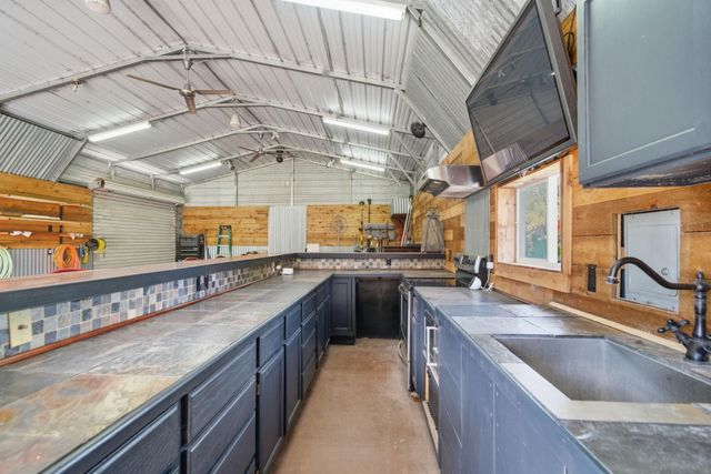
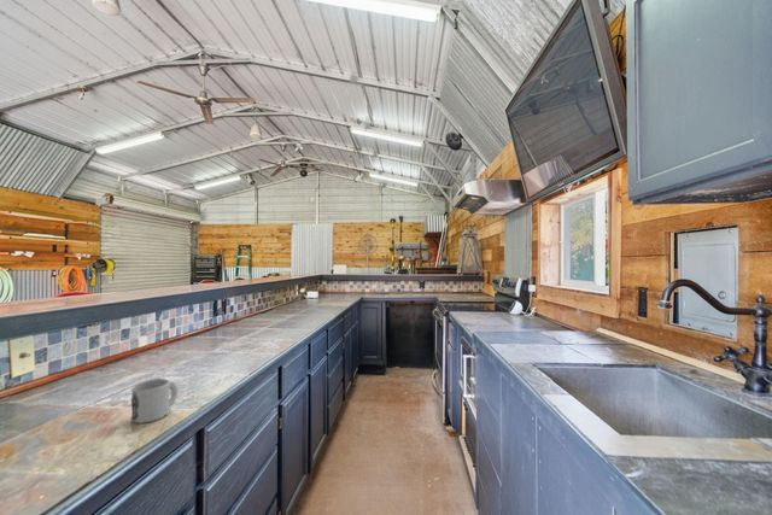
+ mug (156, 397)
